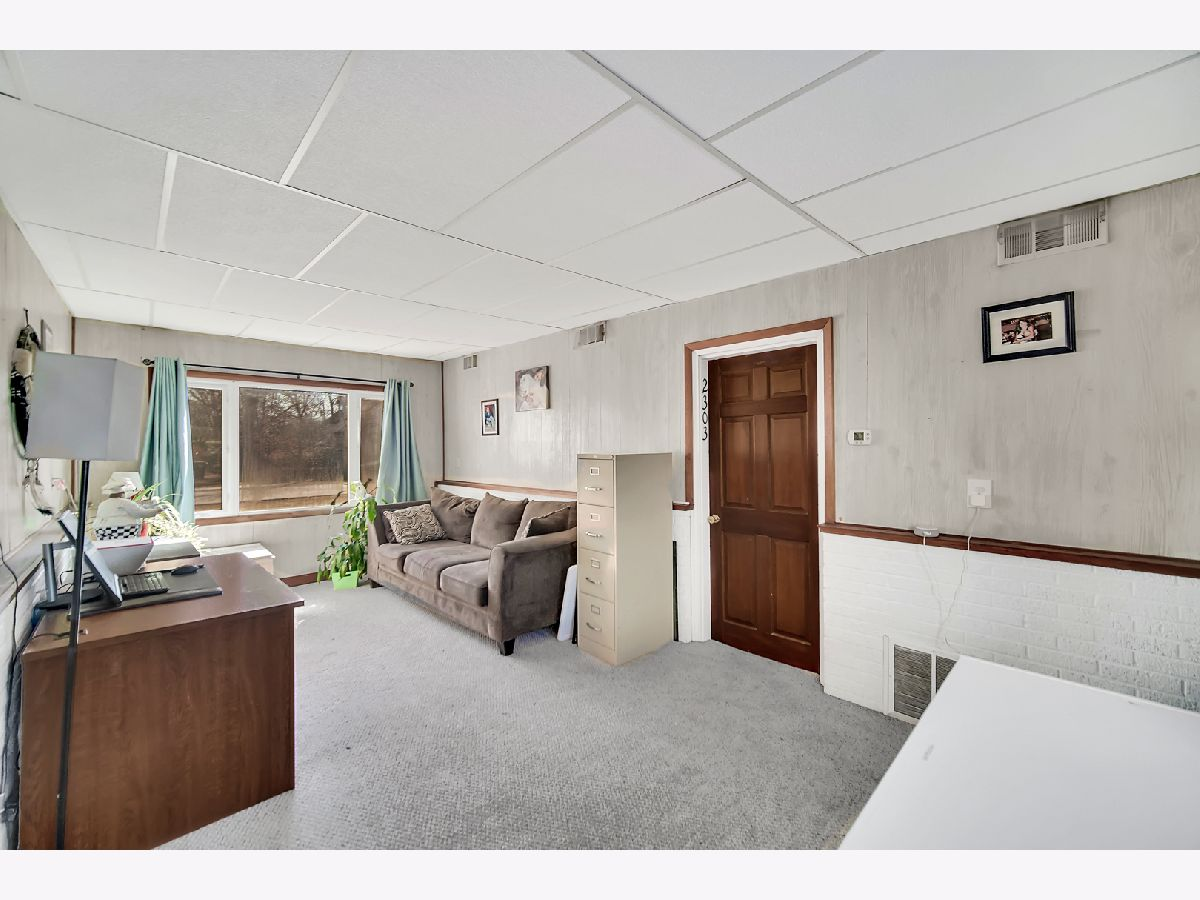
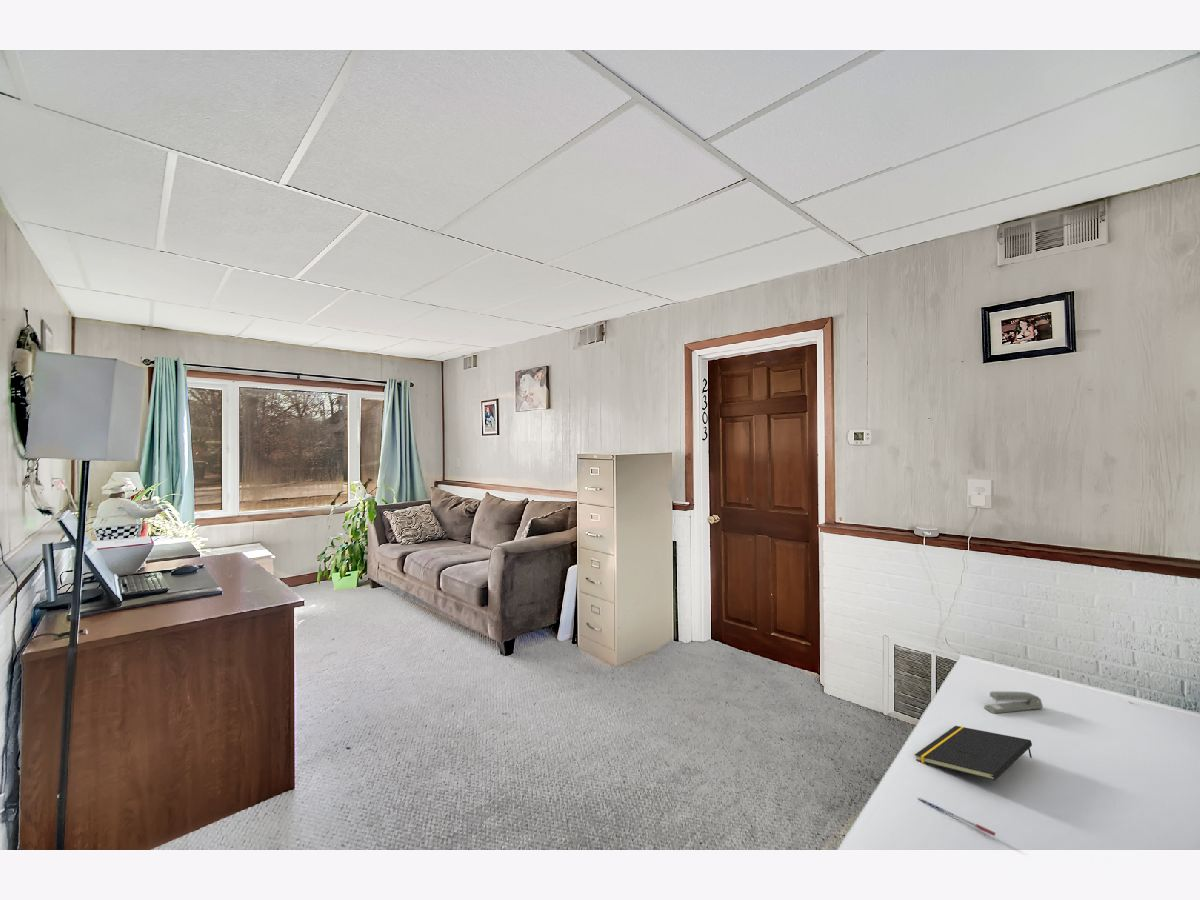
+ notepad (973, 750)
+ pen (954, 815)
+ stapler (1013, 699)
